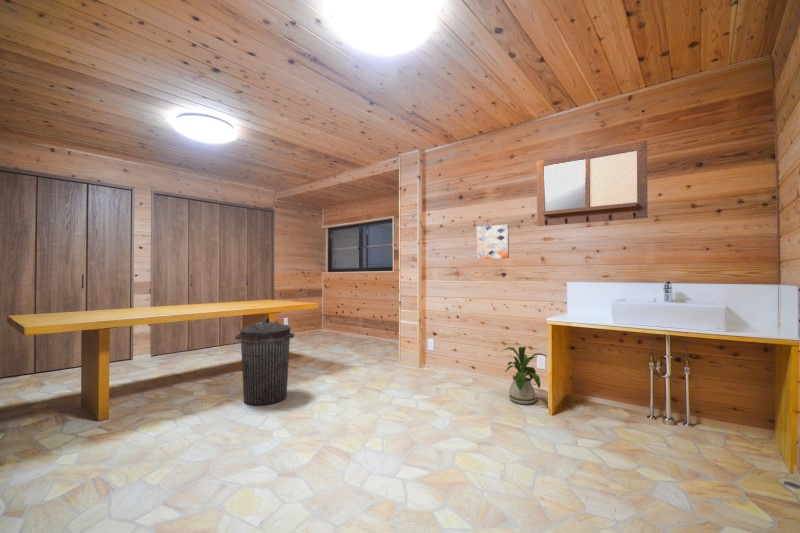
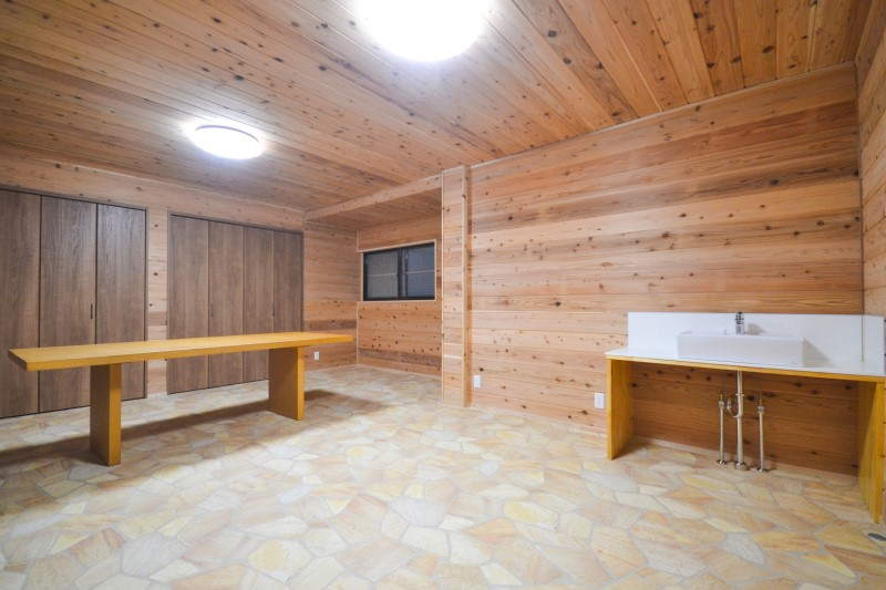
- wall art (492, 242)
- trash can (265, 358)
- writing board (586, 186)
- house plant (525, 370)
